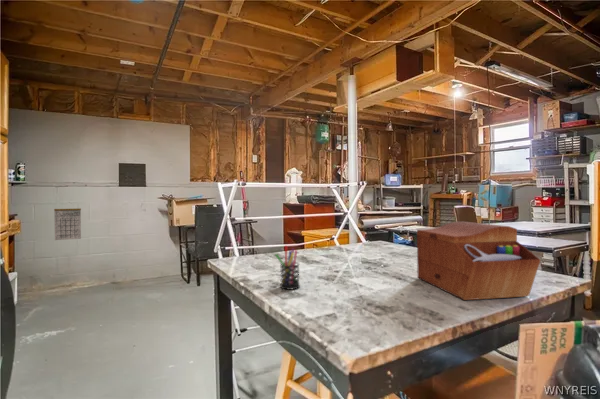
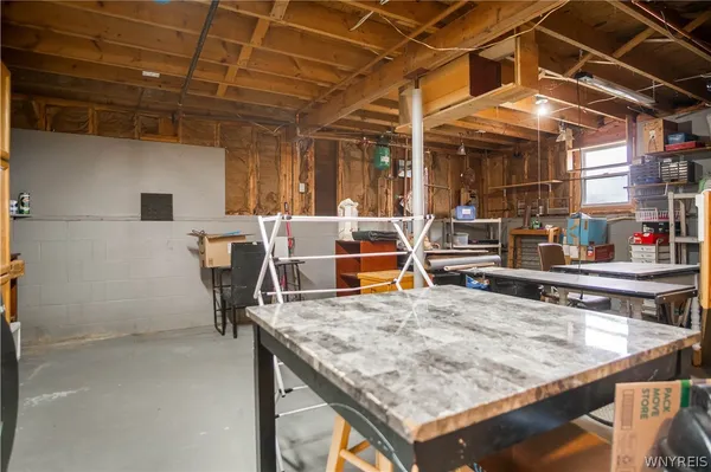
- calendar (67, 220)
- pen holder (287, 266)
- sewing box (469, 256)
